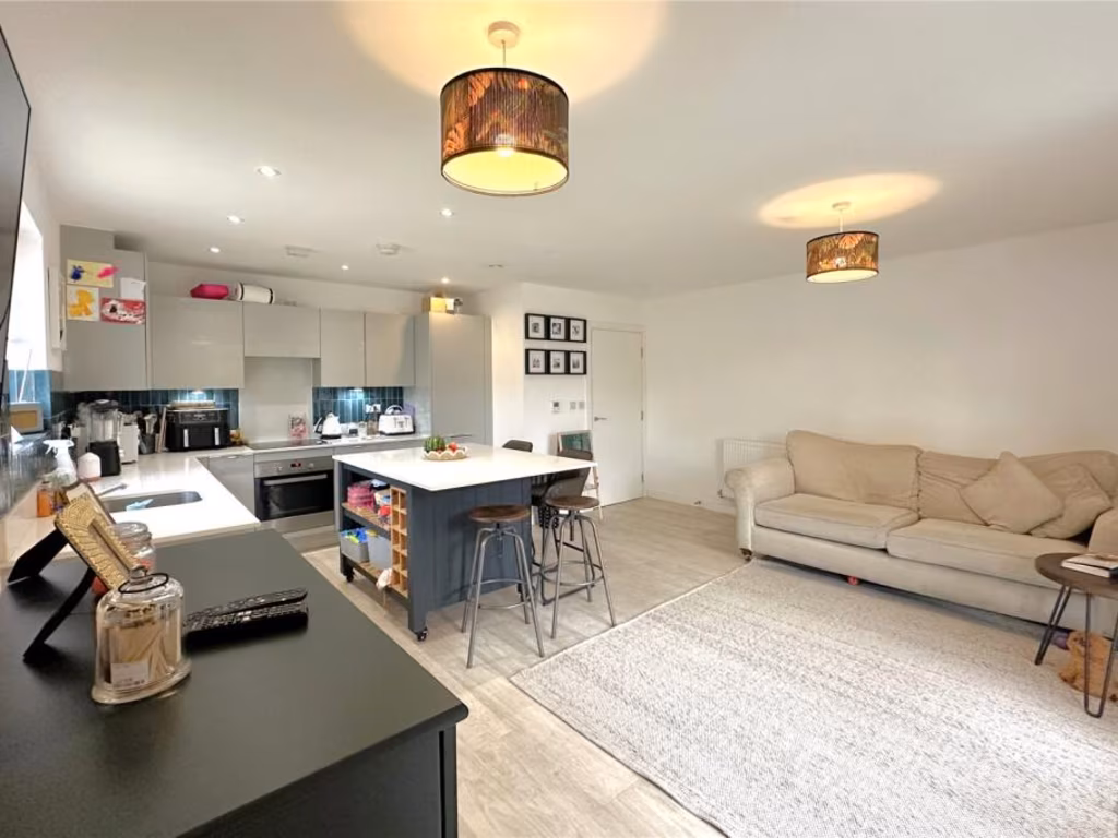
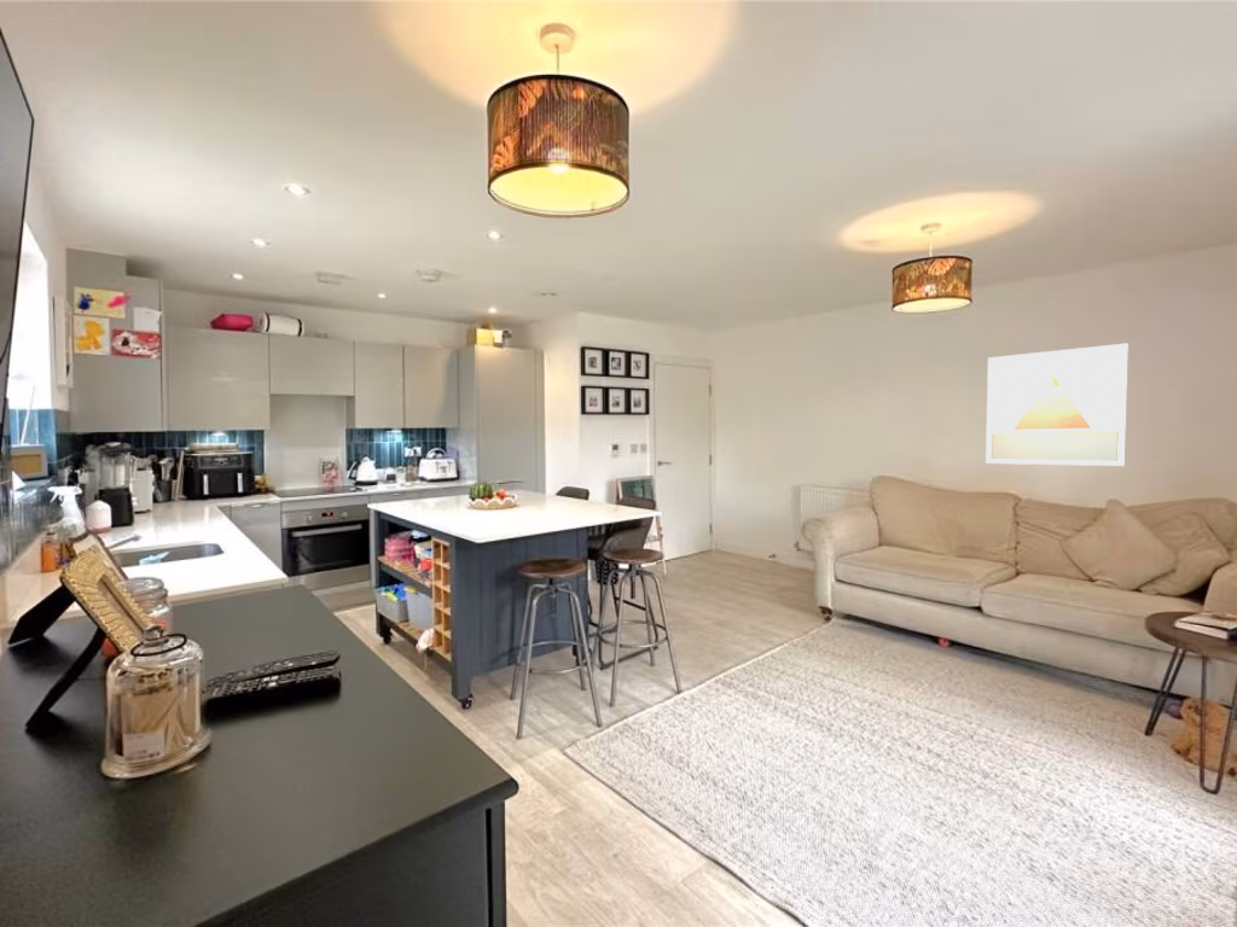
+ wall art (1051, 408)
